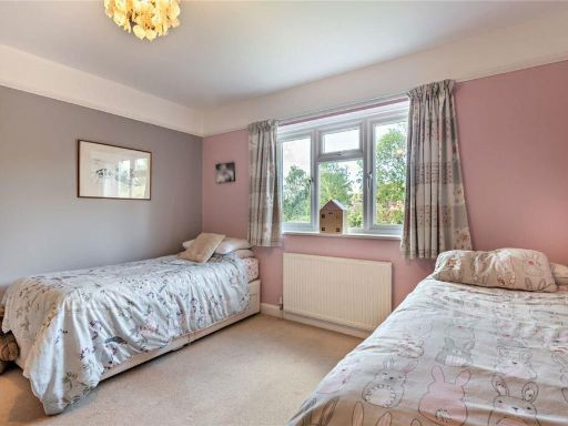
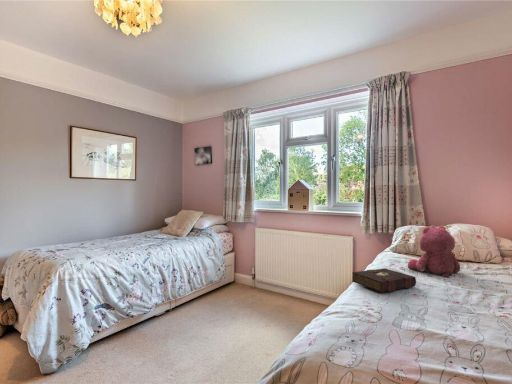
+ book (386, 278)
+ teddy bear (434, 248)
